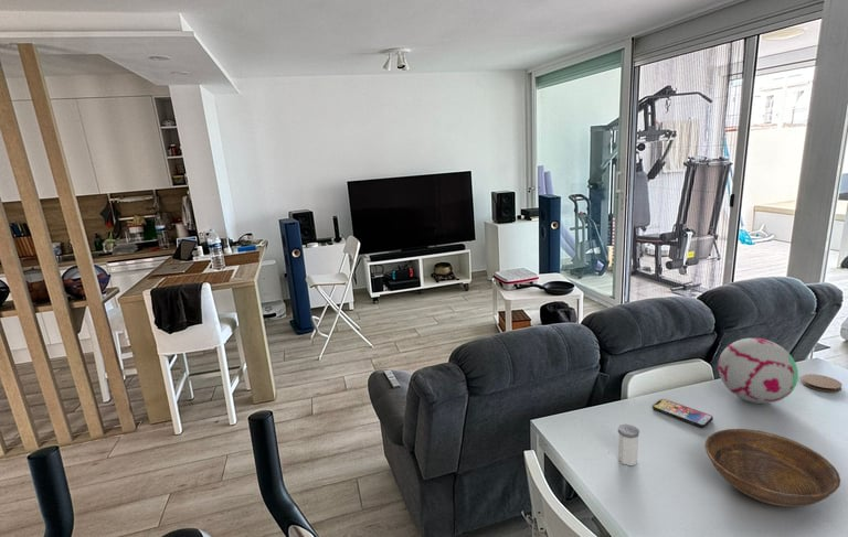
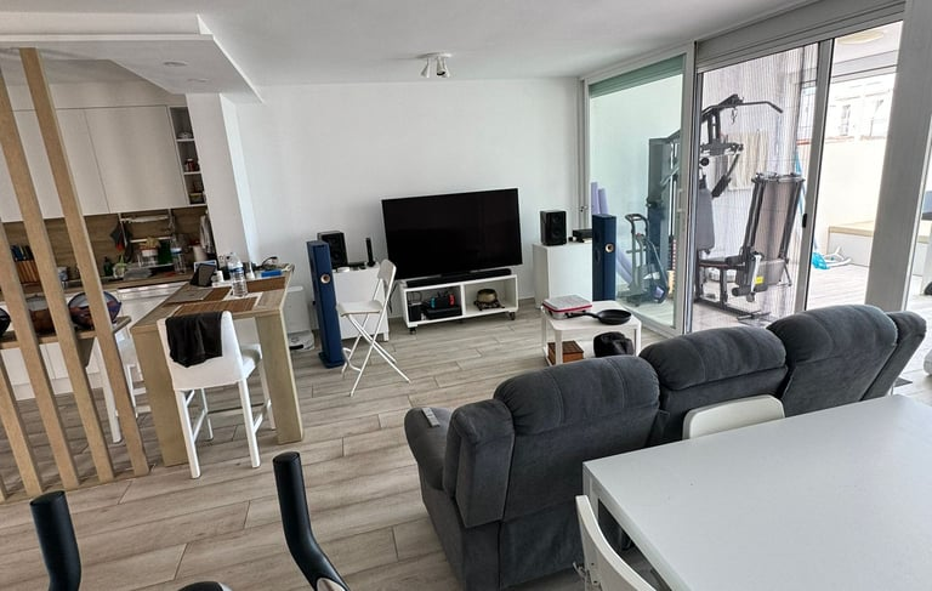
- salt shaker (627, 444)
- bowl (765, 473)
- smartphone (681, 412)
- decorative ball (756, 369)
- coaster (820, 383)
